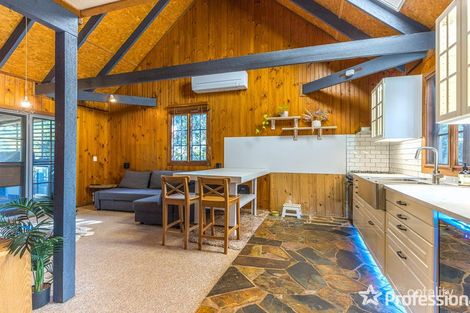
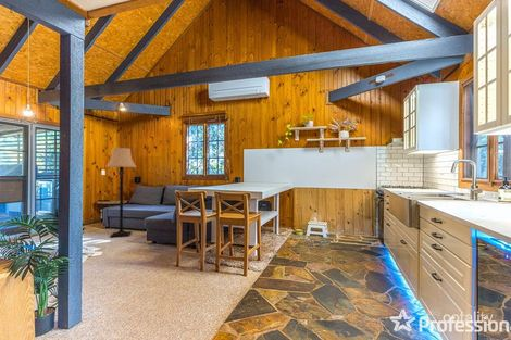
+ lamp (121, 191)
